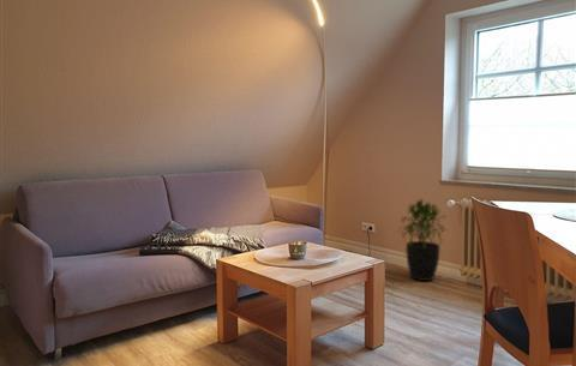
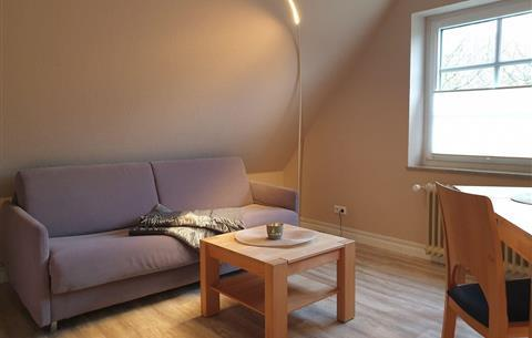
- potted plant (421, 236)
